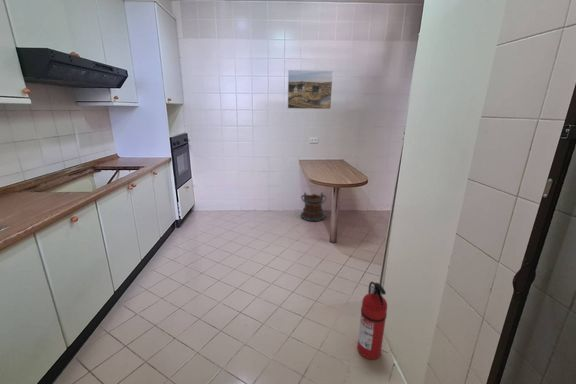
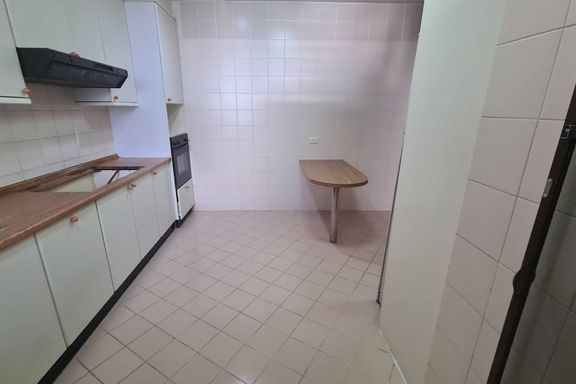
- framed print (309, 90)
- bucket (313, 205)
- fire extinguisher (372, 316)
